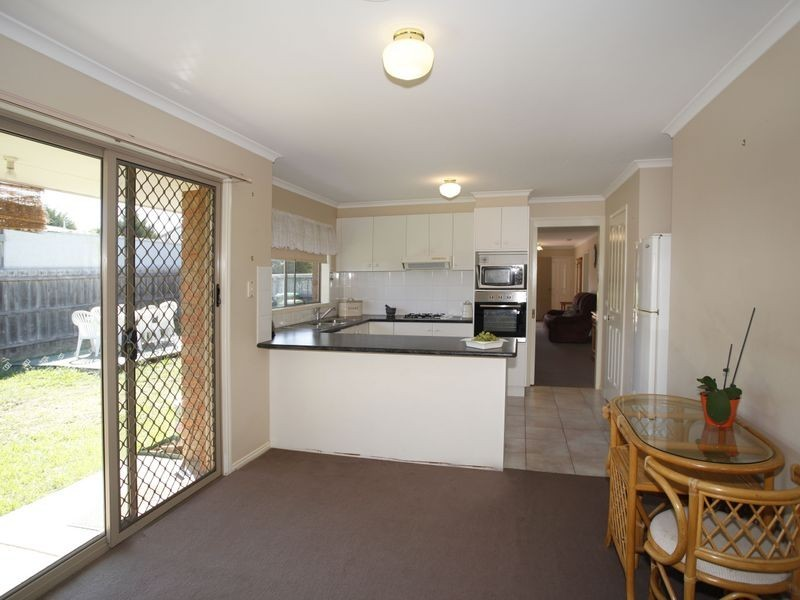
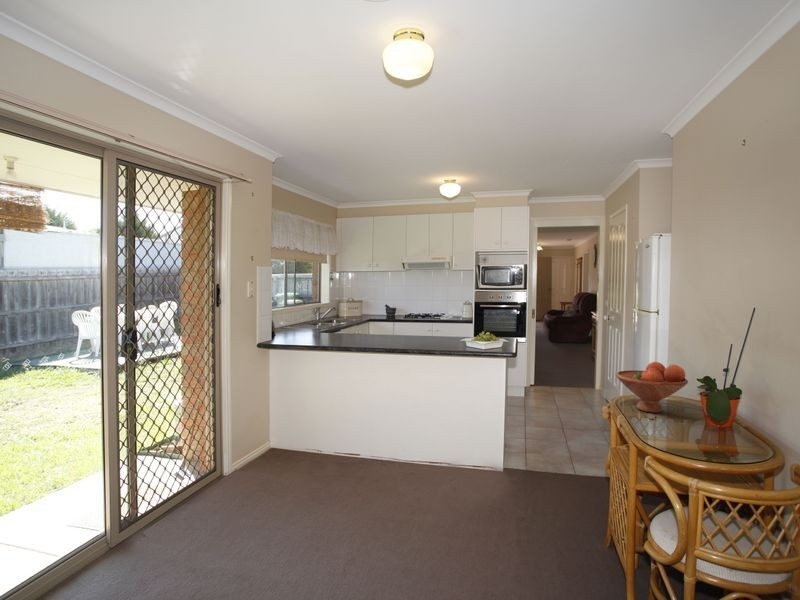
+ fruit bowl (650, 386)
